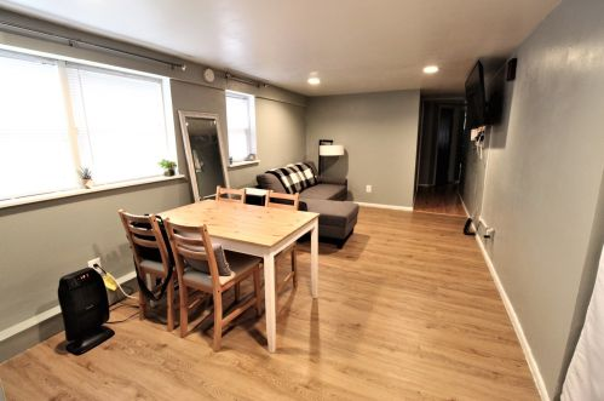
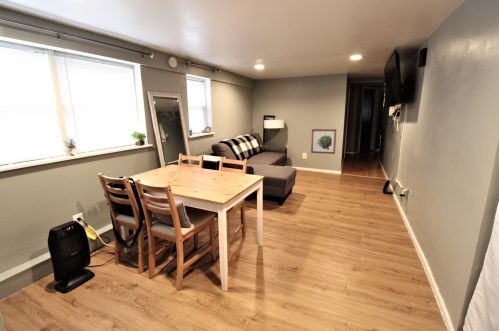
+ wall art (323, 141)
